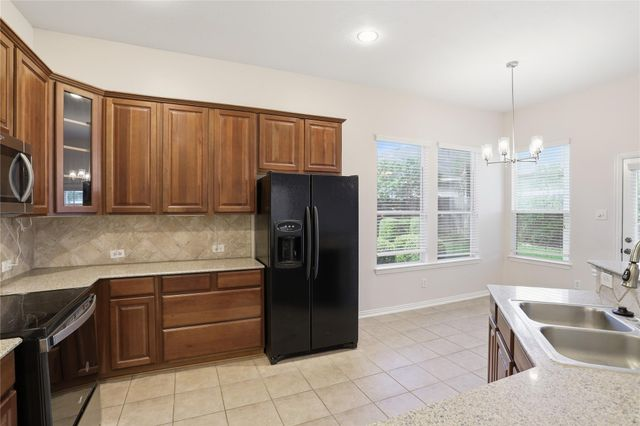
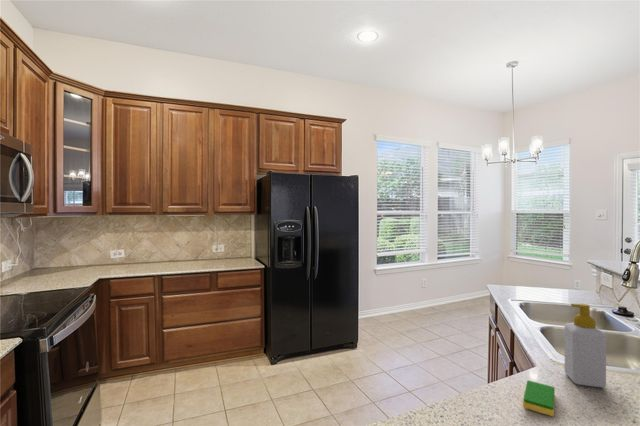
+ dish sponge (539, 396)
+ soap bottle (584, 342)
